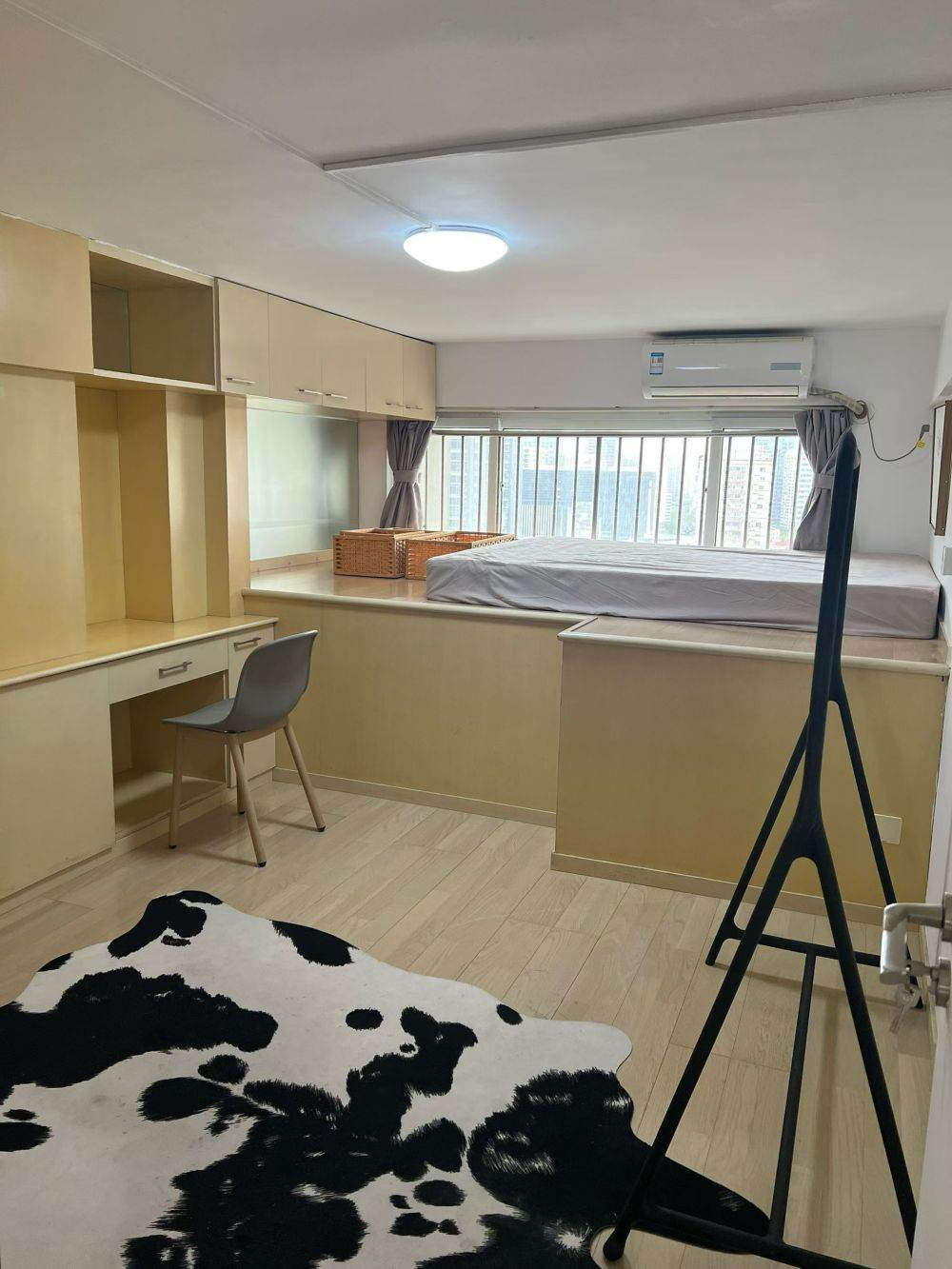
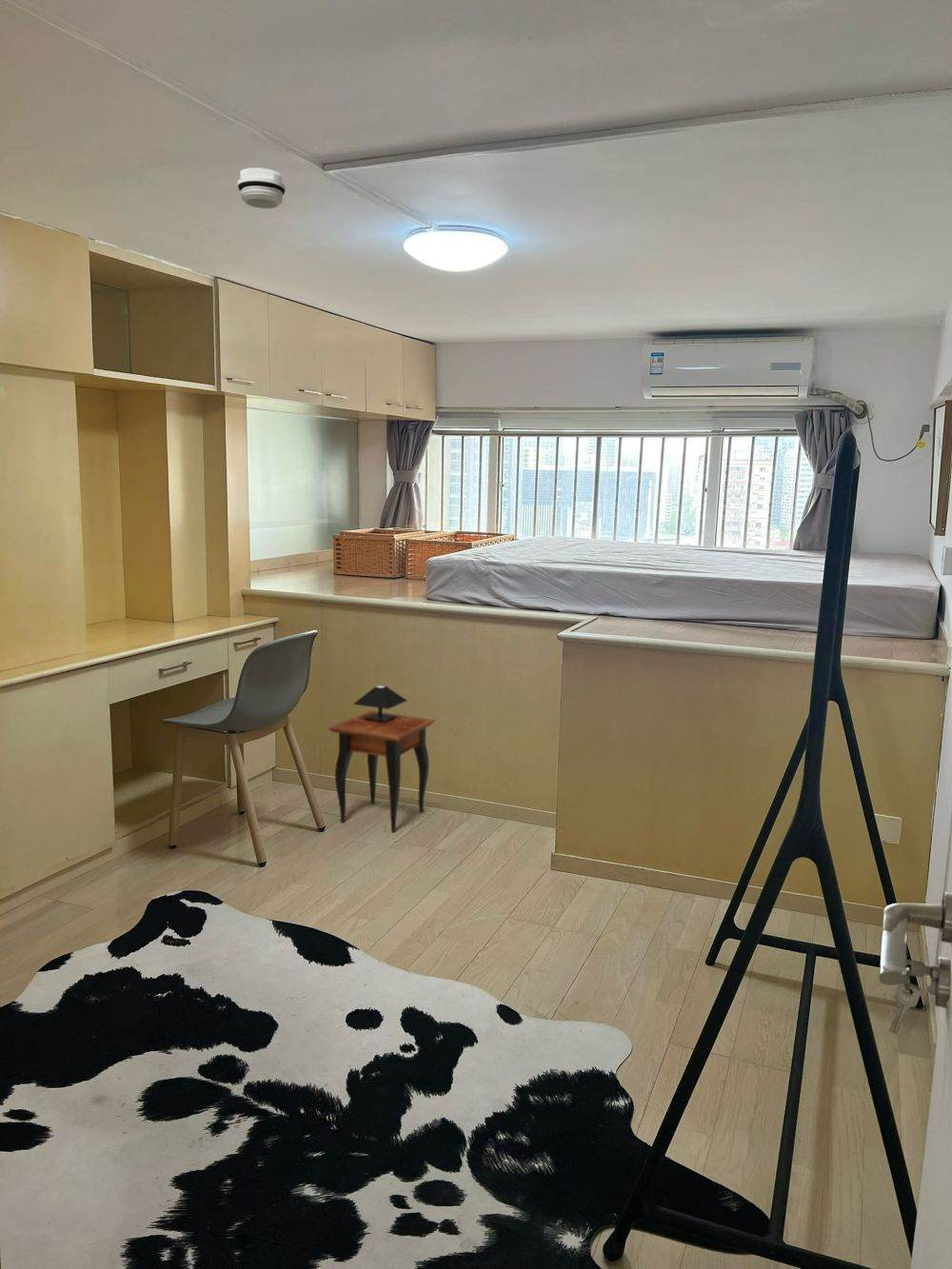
+ smoke detector (261, 188)
+ side table (383, 754)
